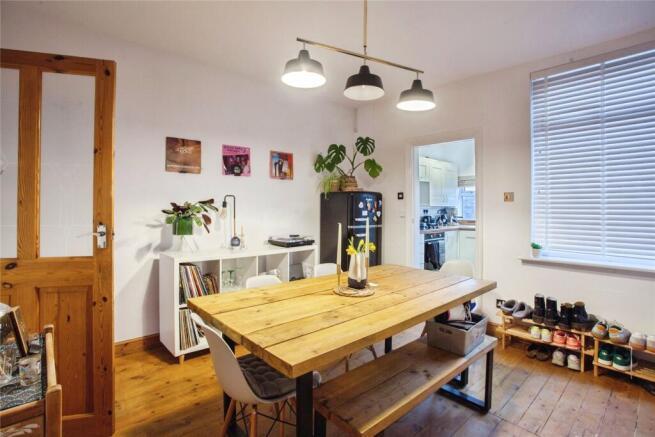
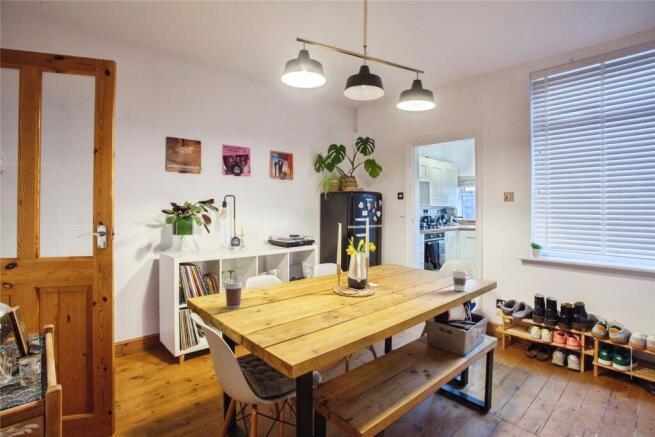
+ coffee cup (233, 294)
+ coffee cup (459, 280)
